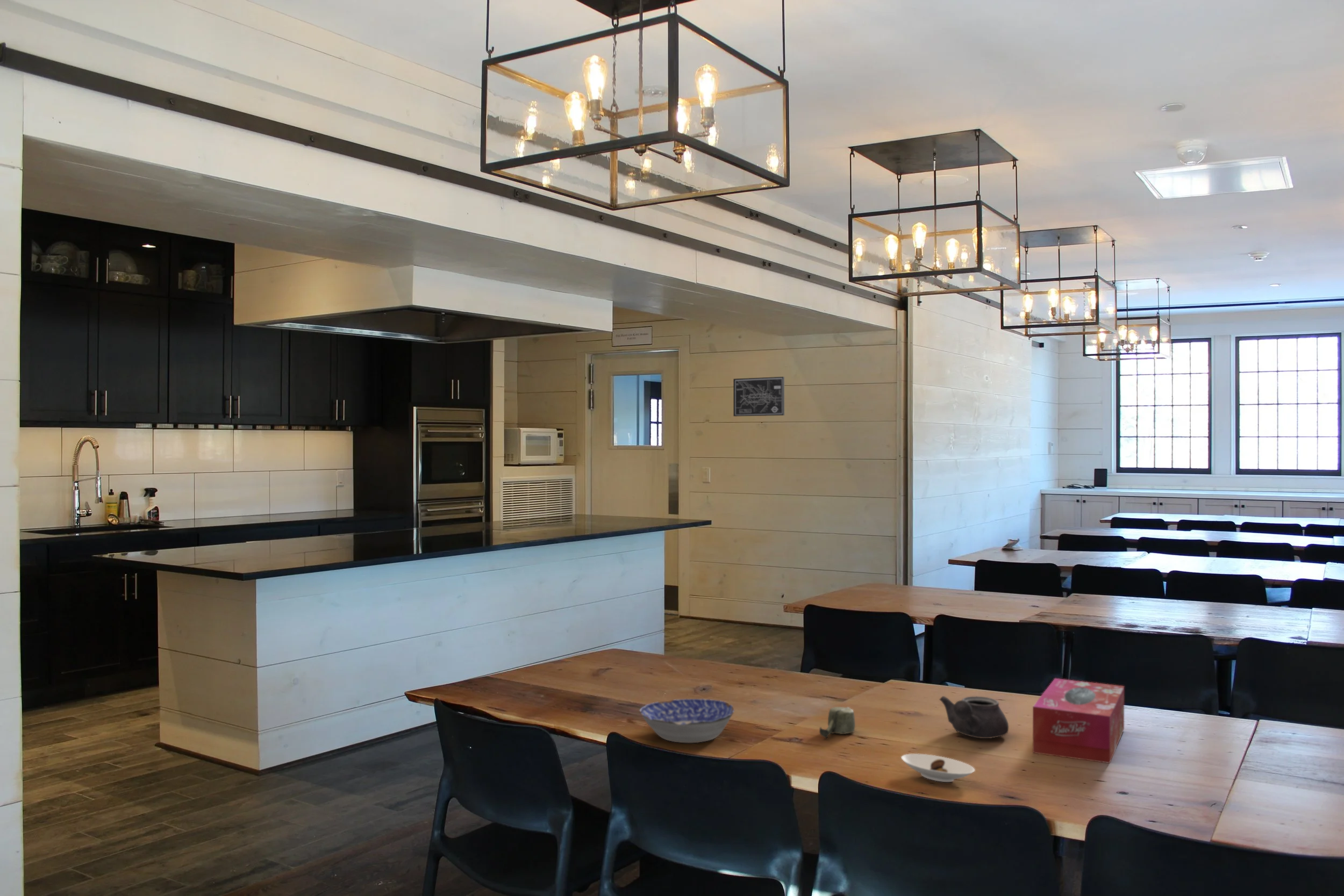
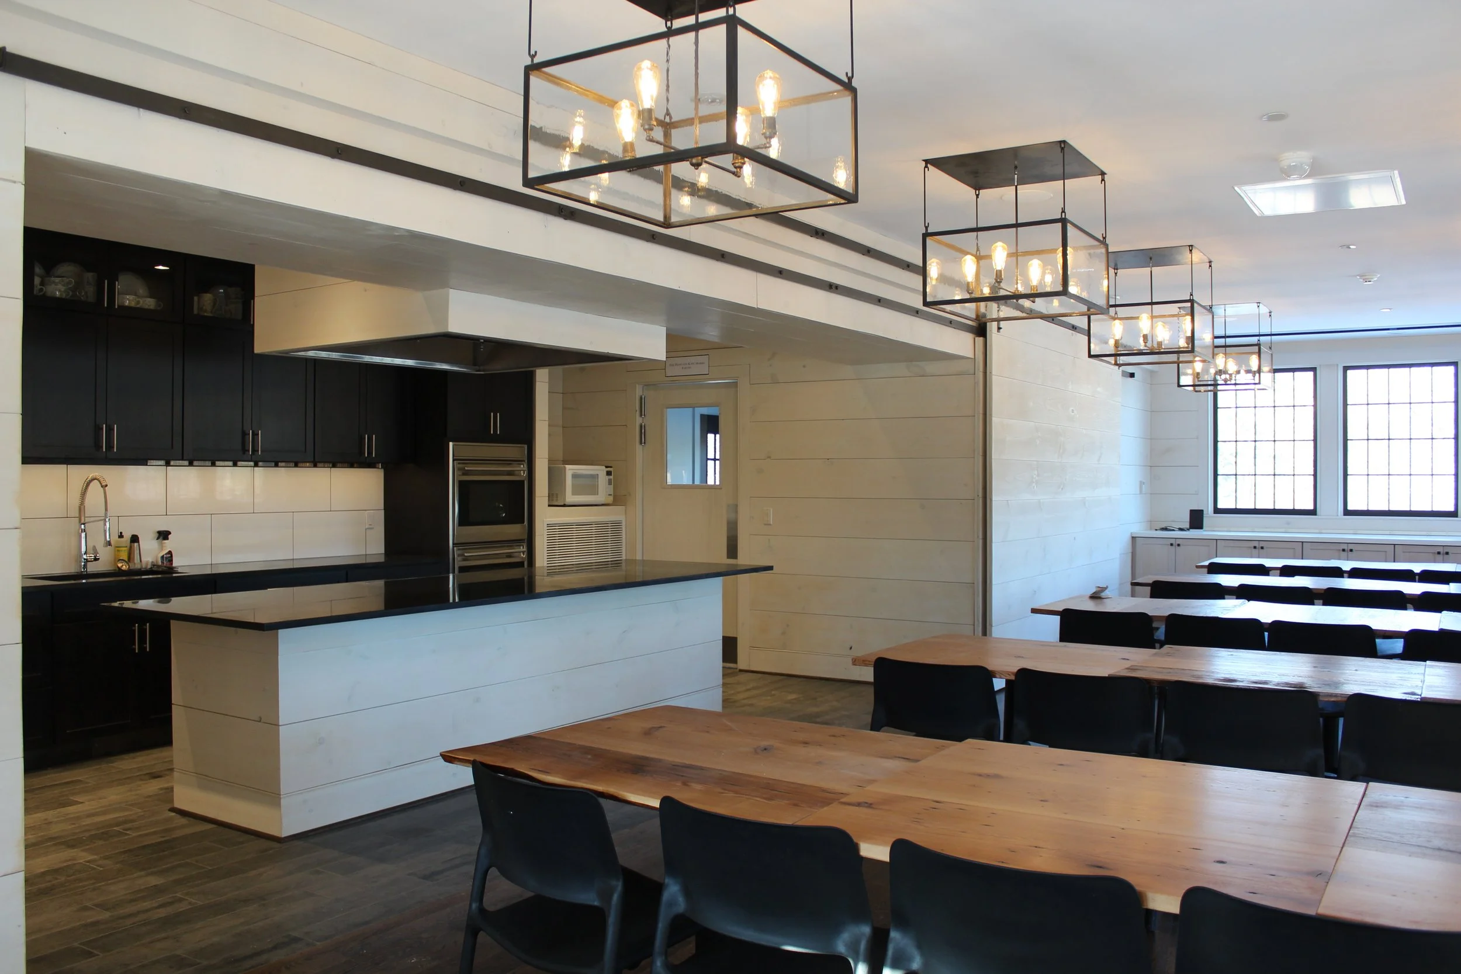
- cup (835, 722)
- teapot (971, 714)
- wall art (759, 397)
- saucer (937, 769)
- tissue box (1080, 718)
- bowl (687, 721)
